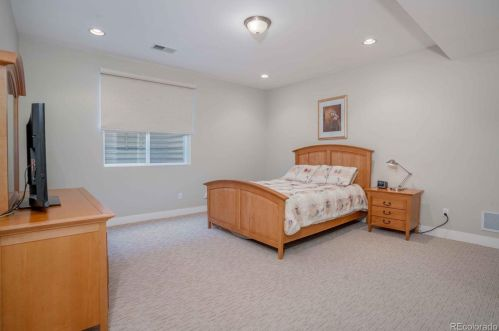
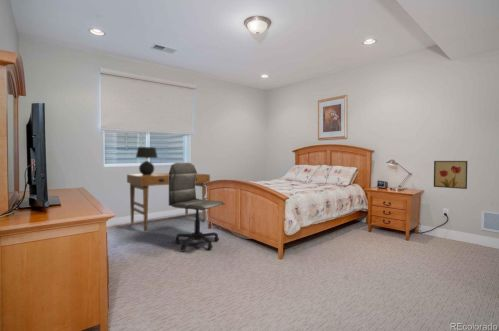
+ table lamp (146, 161)
+ office chair (197, 203)
+ wall art (450, 174)
+ desk (168, 184)
